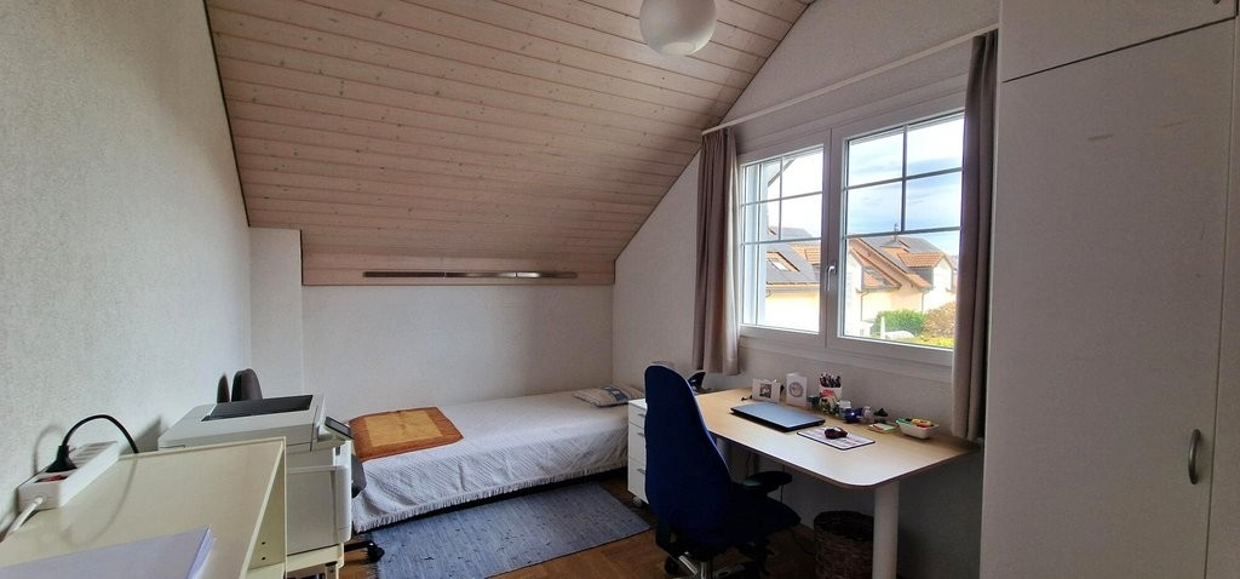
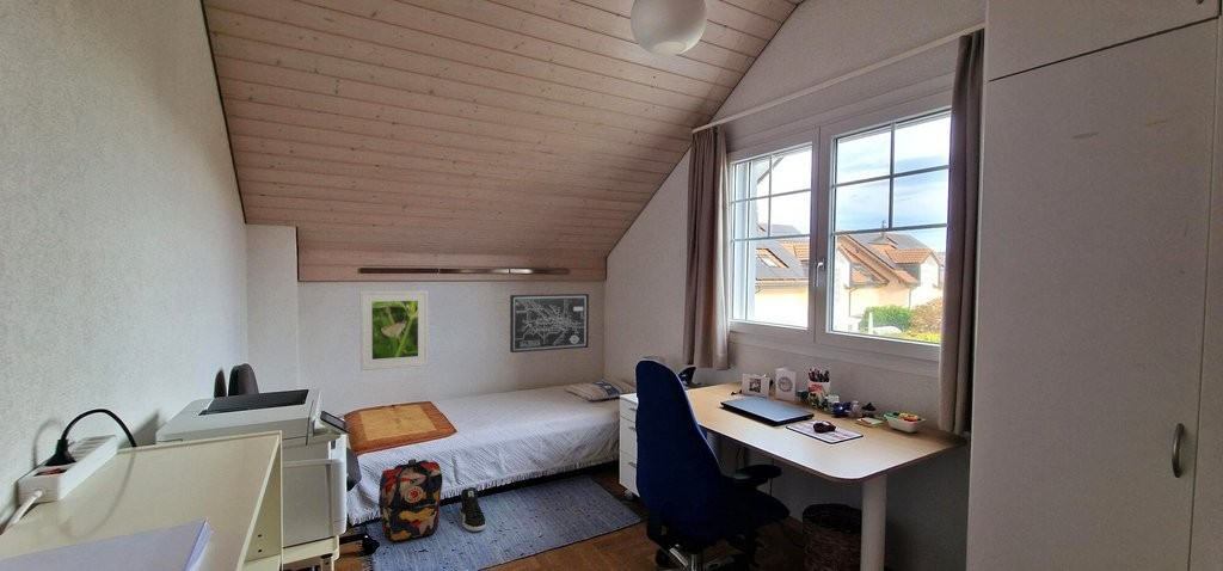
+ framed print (395, 329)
+ wall art (551, 321)
+ sneaker (471, 505)
+ backpack (410, 495)
